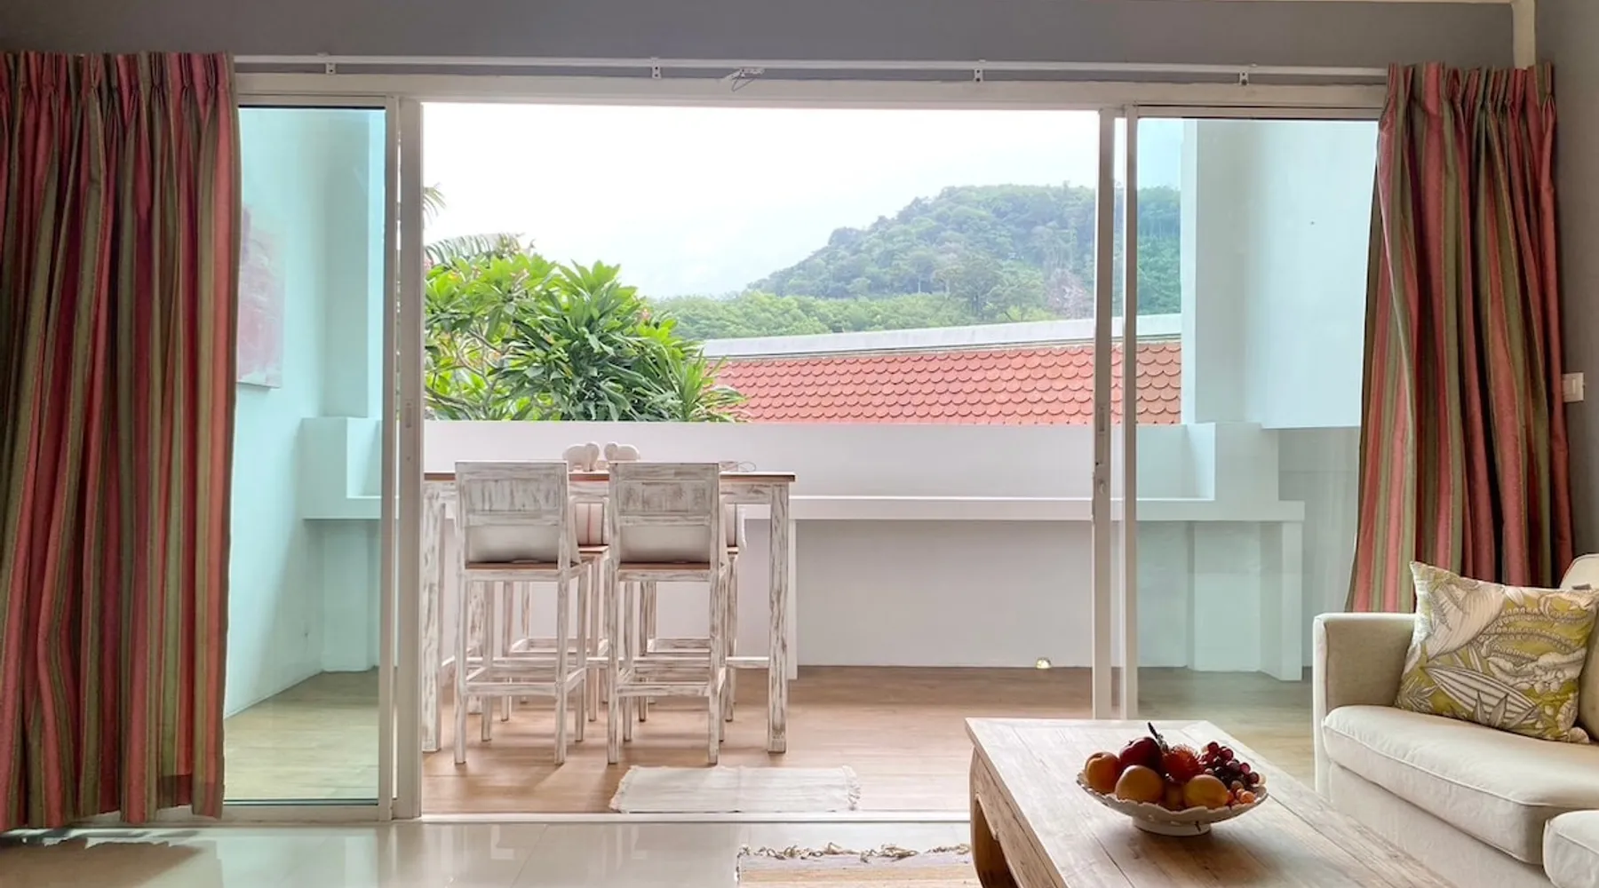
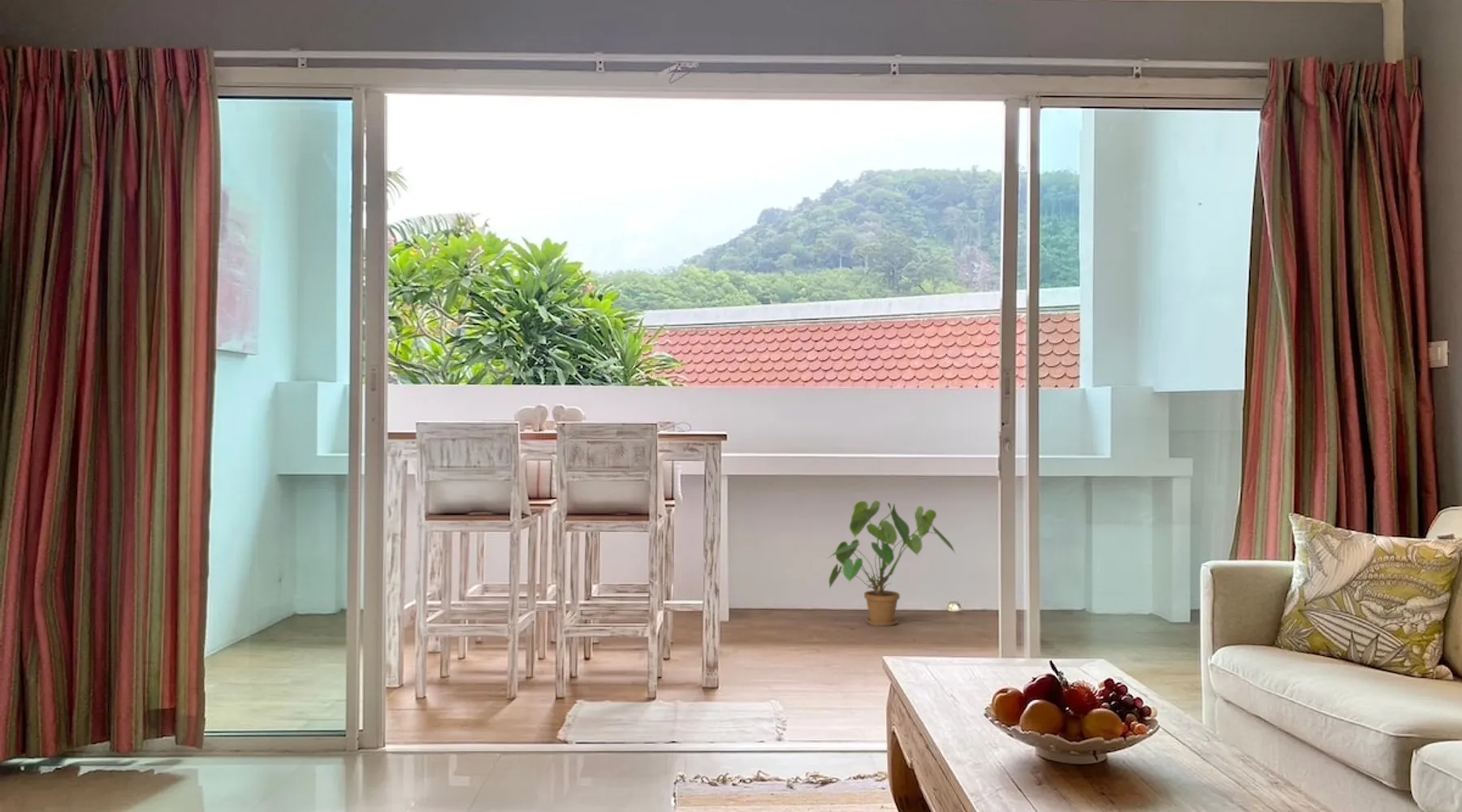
+ house plant (889, 559)
